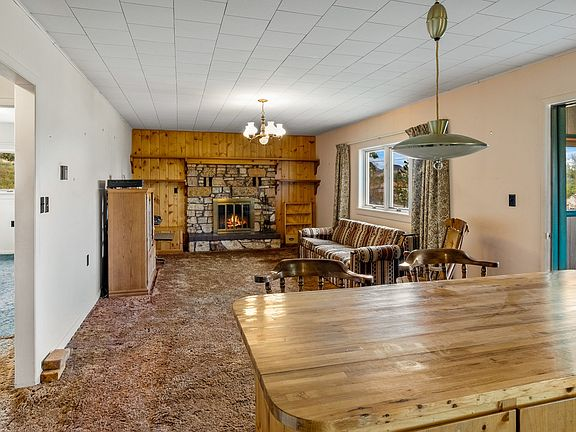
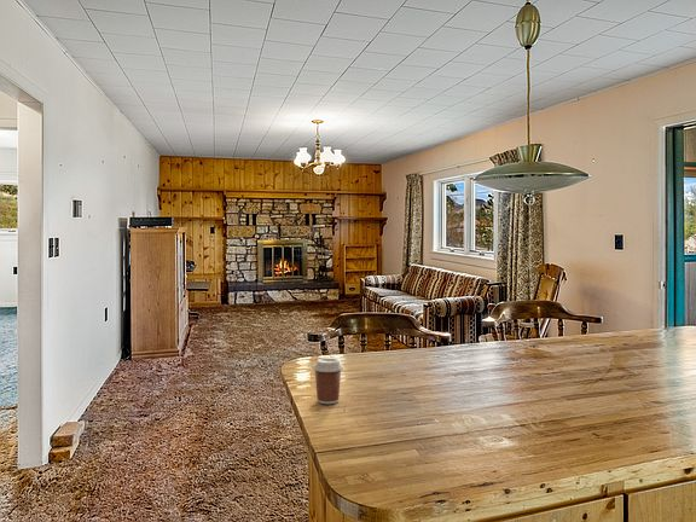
+ coffee cup (327, 381)
